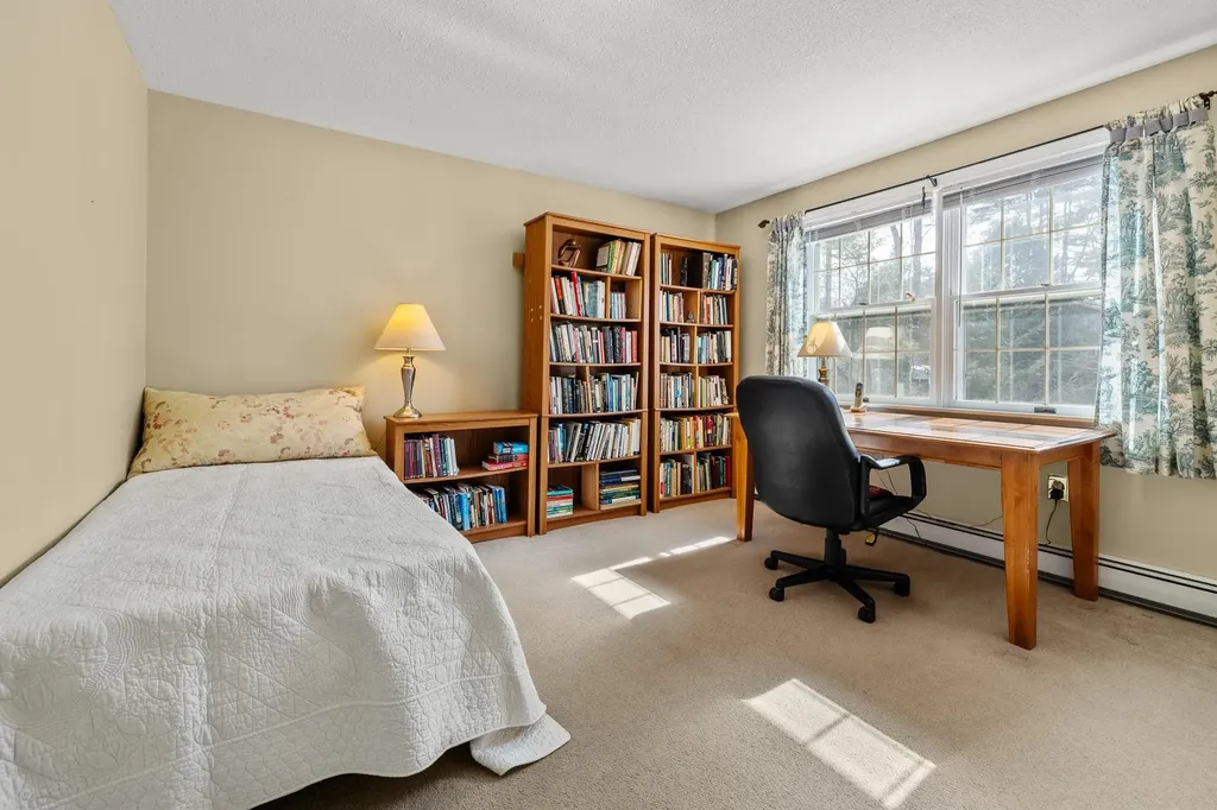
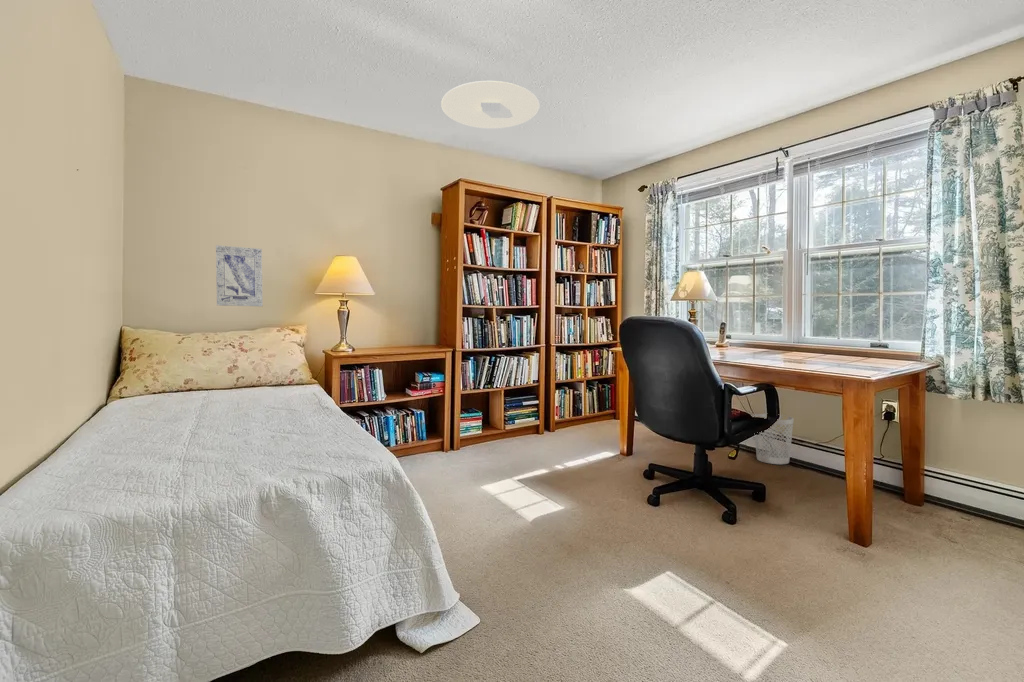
+ wastebasket (773, 438)
+ ceiling light (490, 102)
+ wall art (239, 276)
